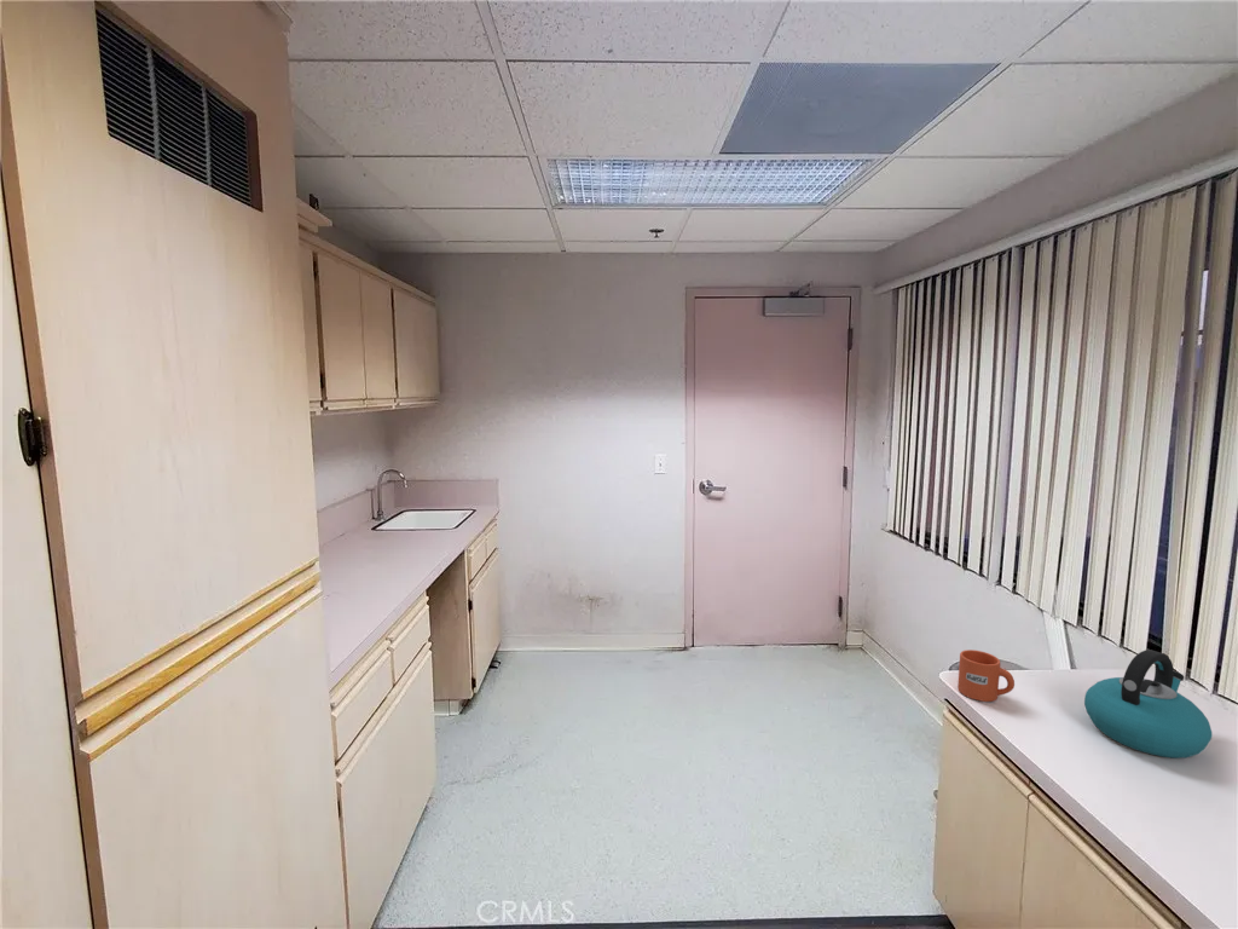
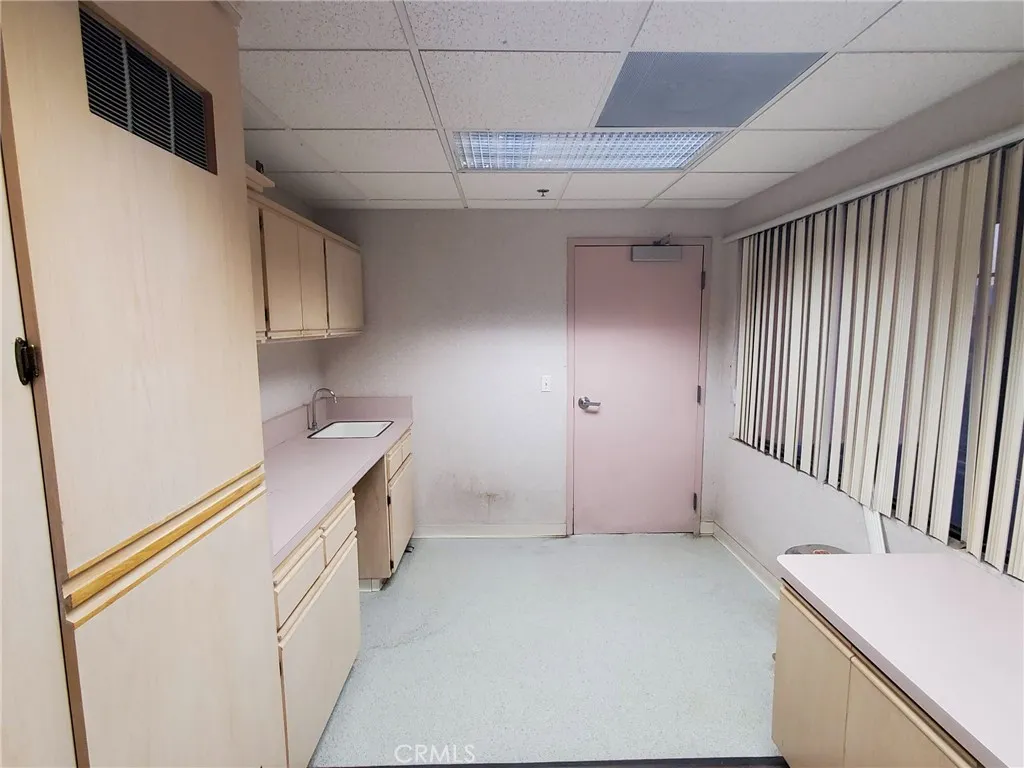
- mug (985, 676)
- kettle (1150, 692)
